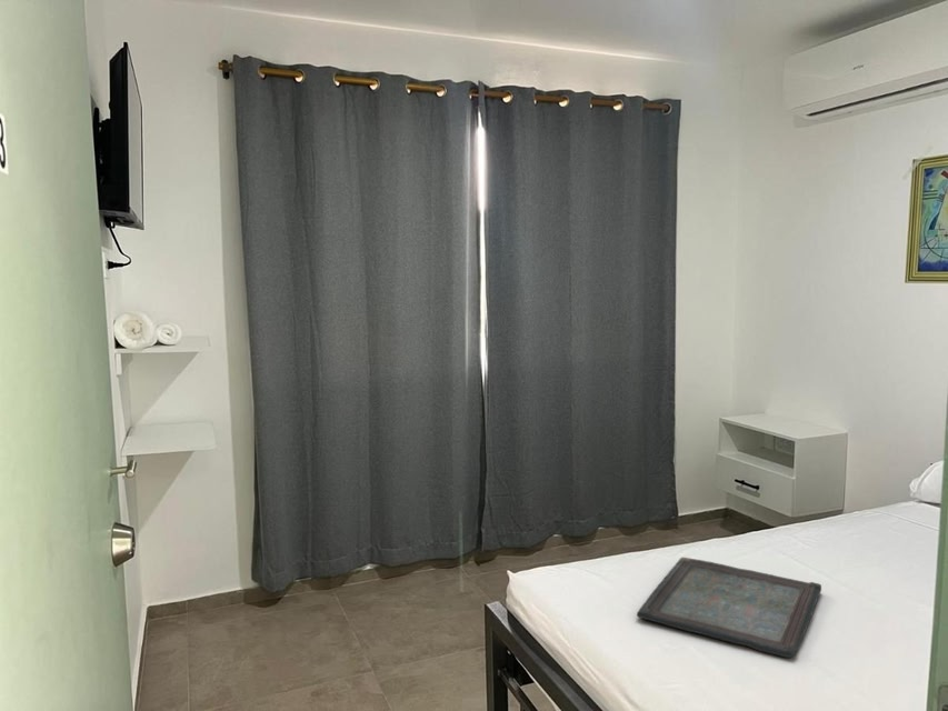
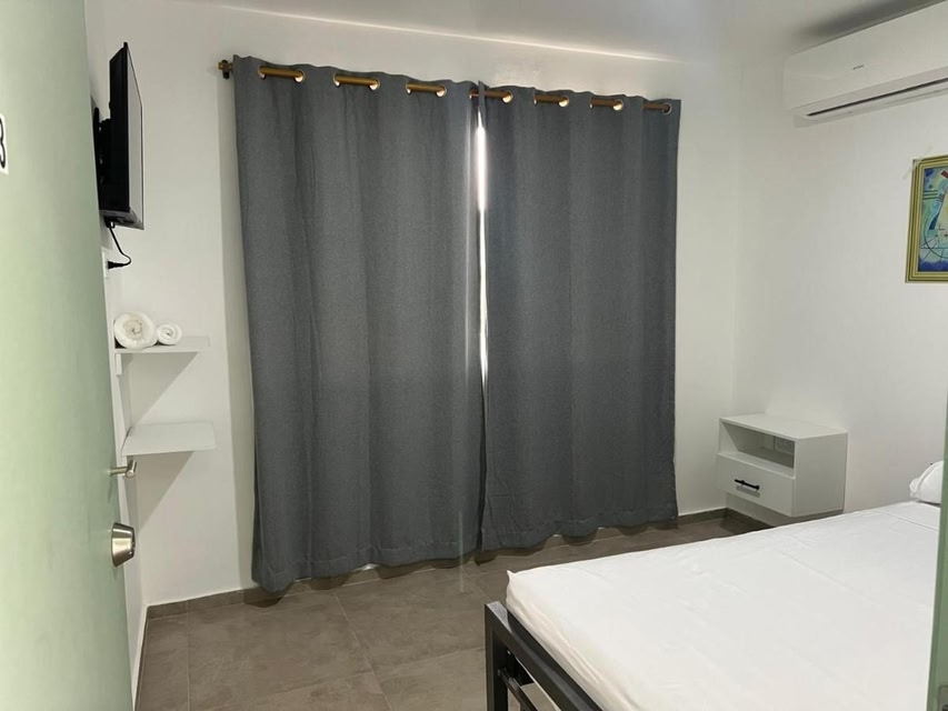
- serving tray (729, 599)
